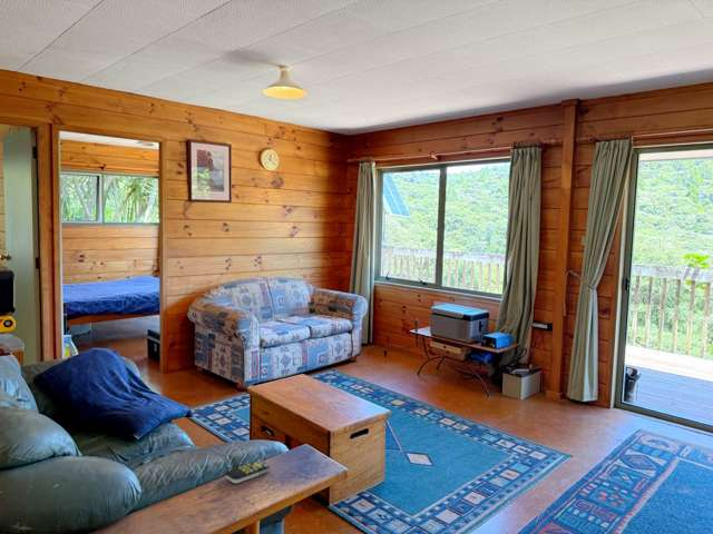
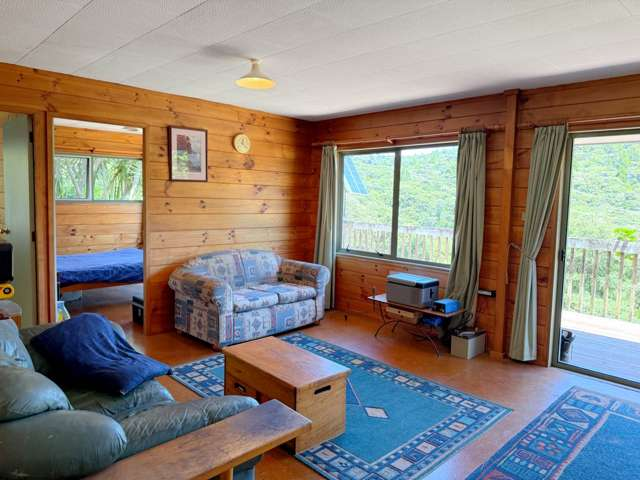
- remote control (247, 471)
